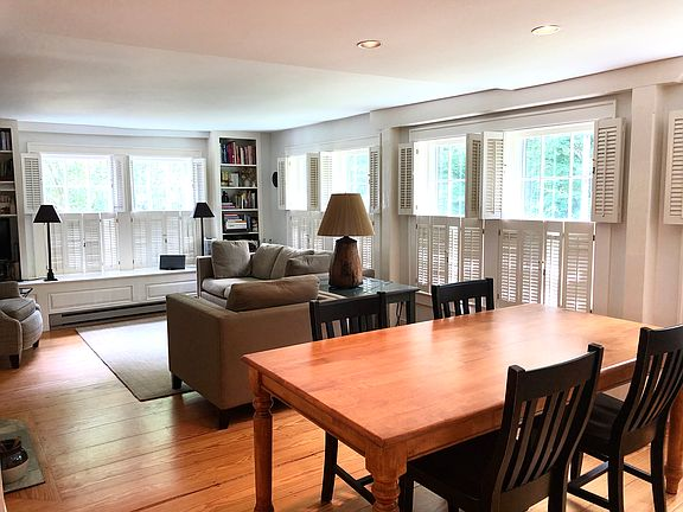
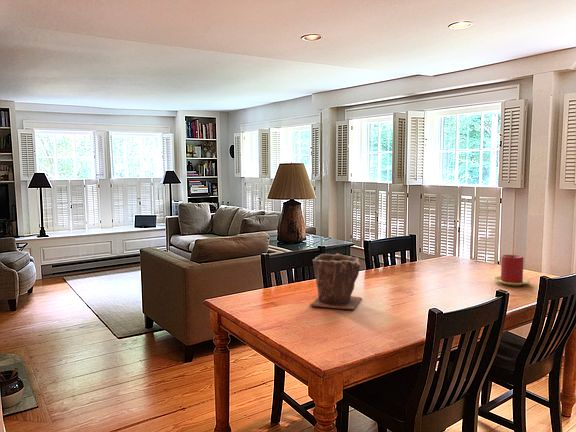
+ candle (512, 269)
+ plant pot (336, 279)
